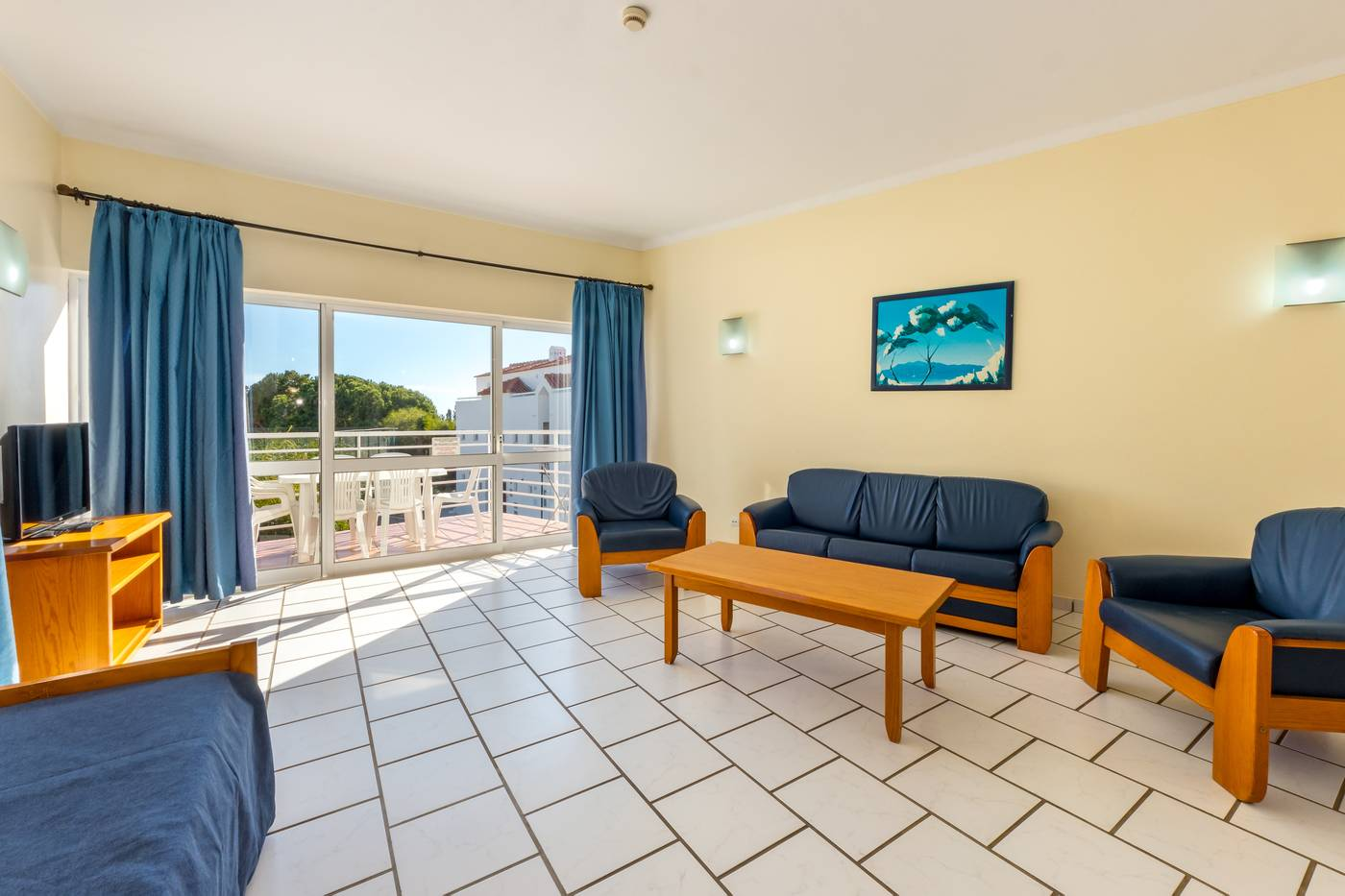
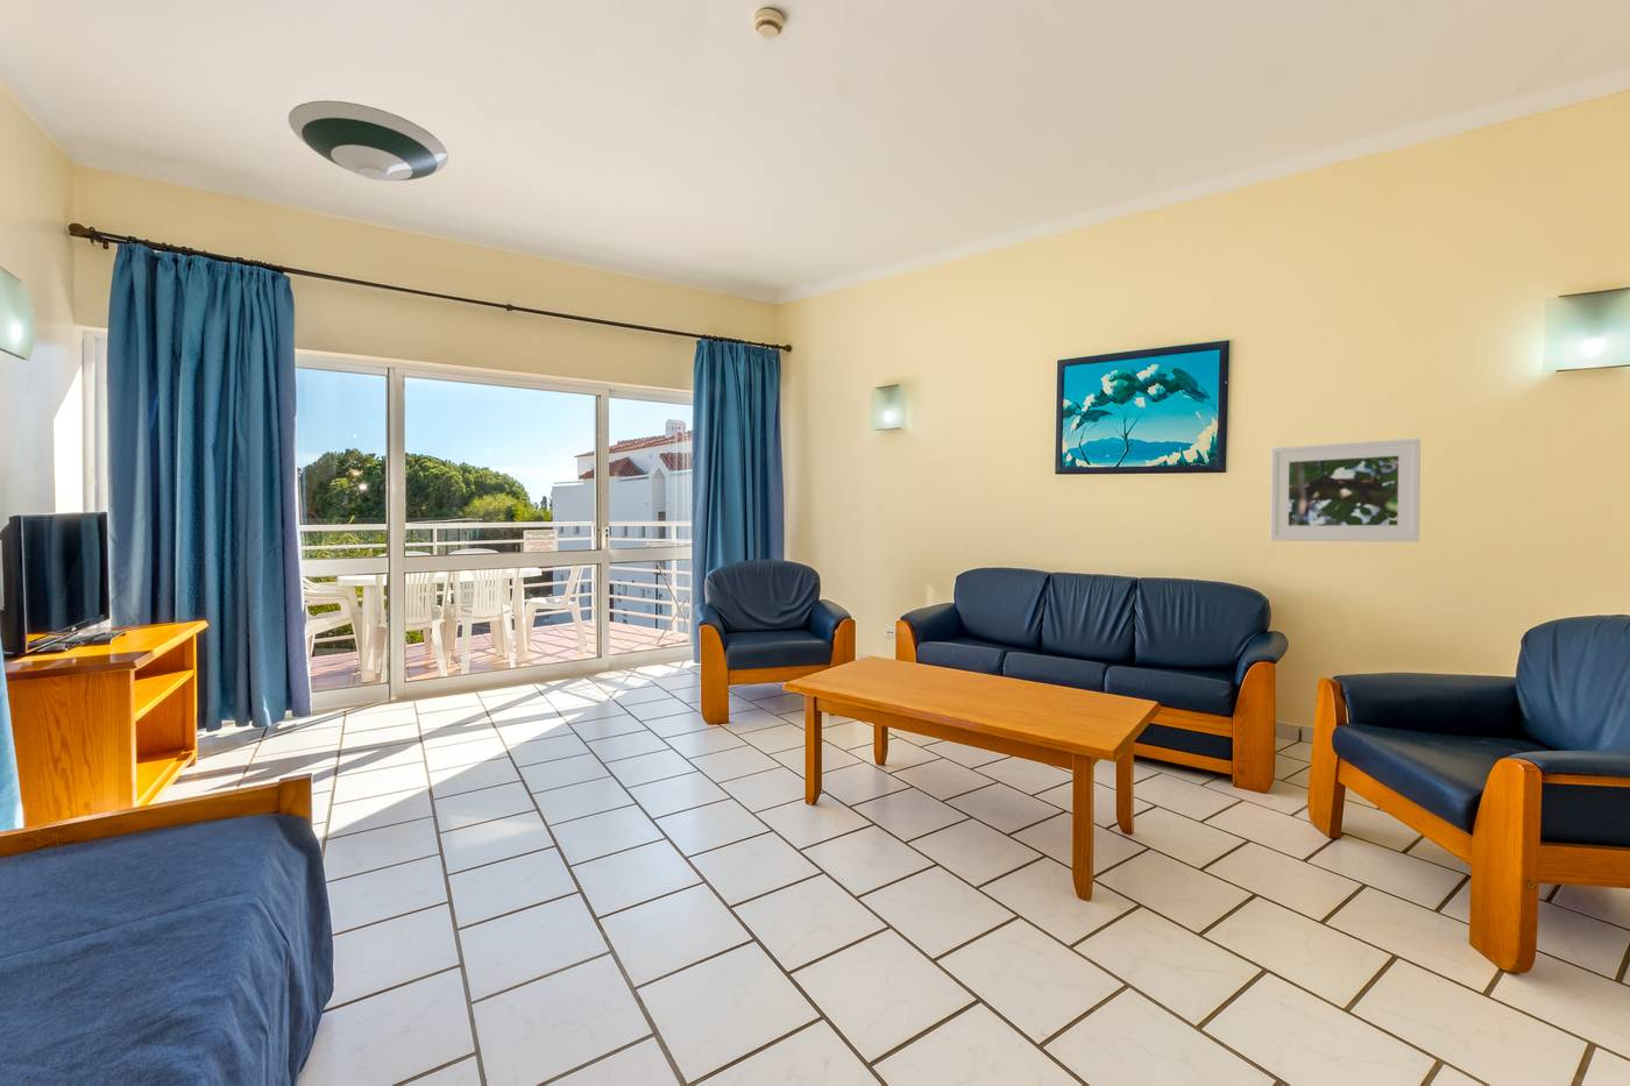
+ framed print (1340, 492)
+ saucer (371, 158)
